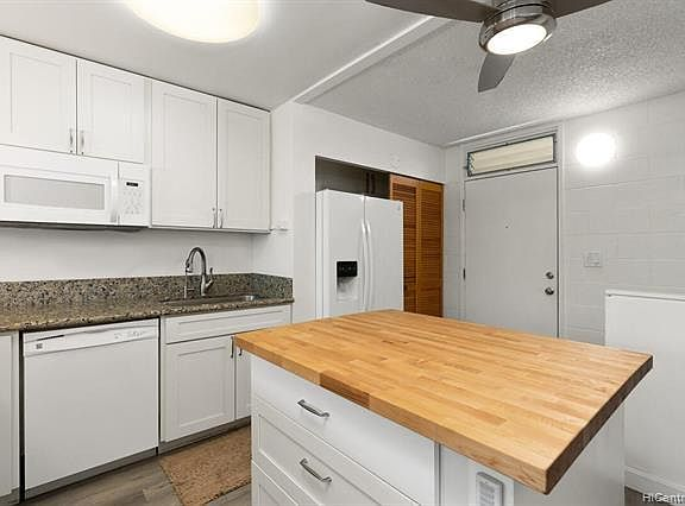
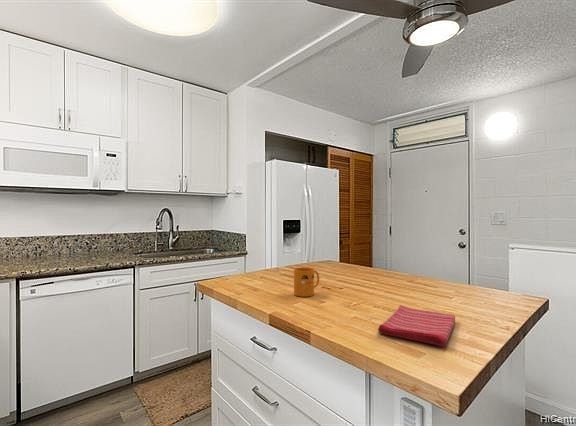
+ mug (307, 280)
+ dish towel (418, 322)
